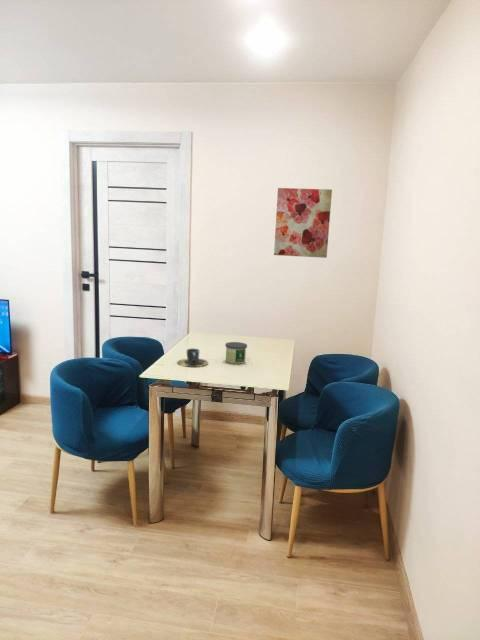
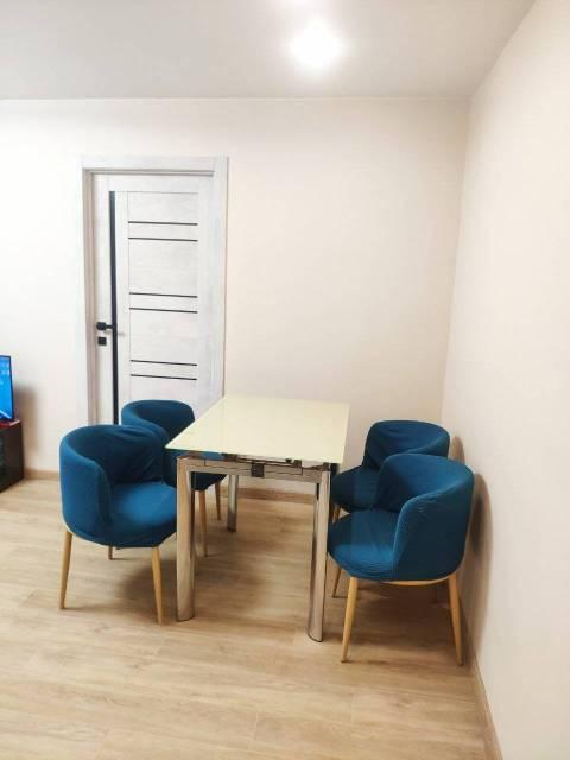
- wall art (302, 223)
- candle (235, 353)
- cup (192, 356)
